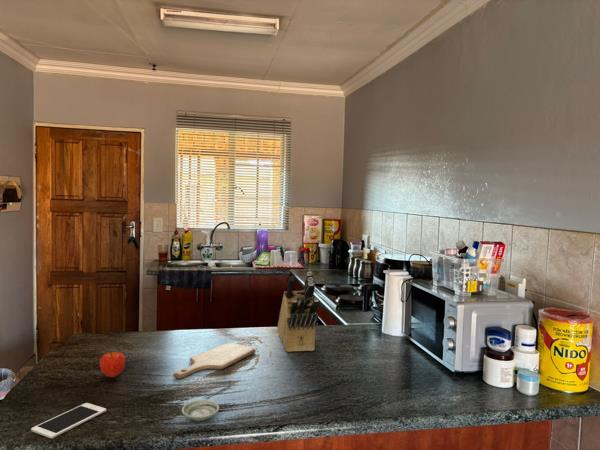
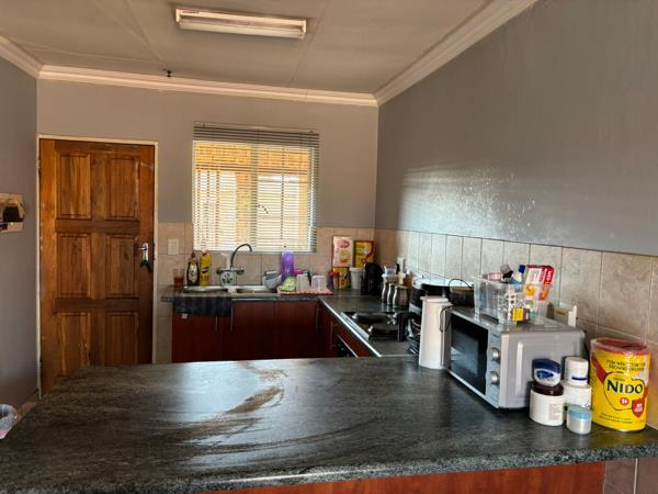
- fruit (112, 363)
- cell phone (70, 419)
- saucer (200, 412)
- cutting board (212, 360)
- knife block (297, 306)
